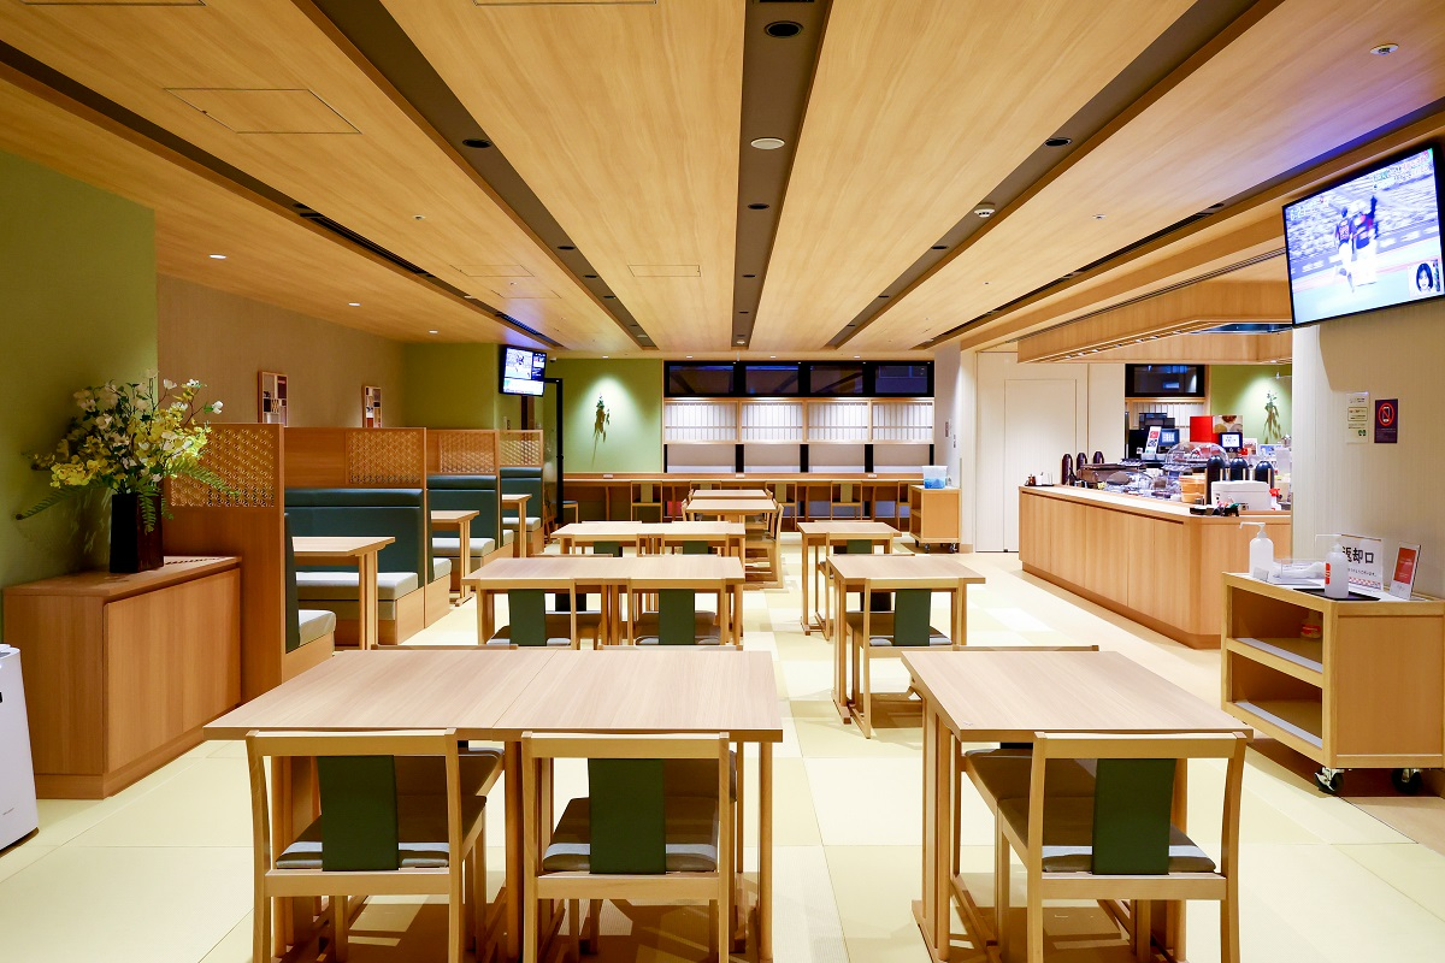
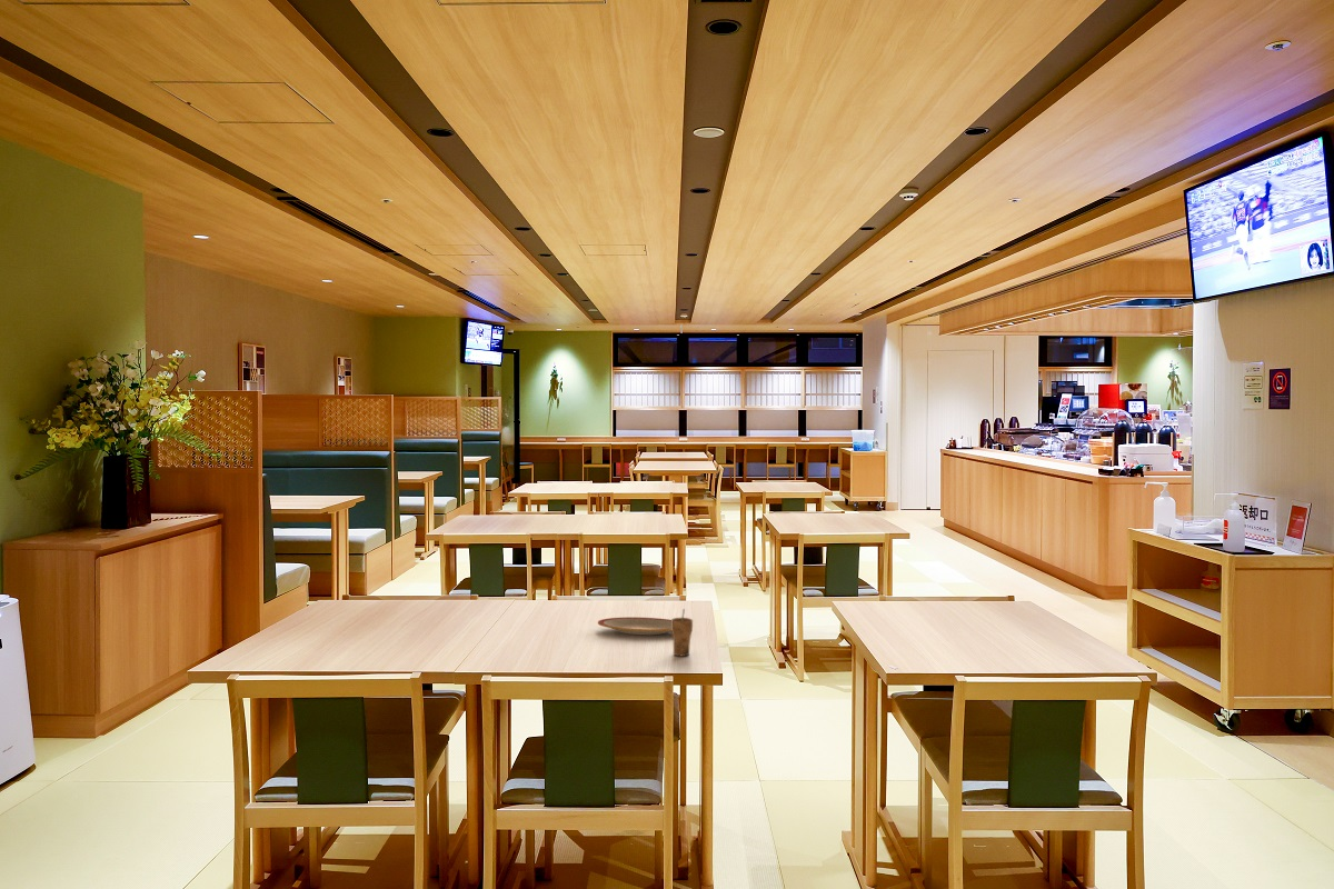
+ cup (681, 632)
+ plate (641, 627)
